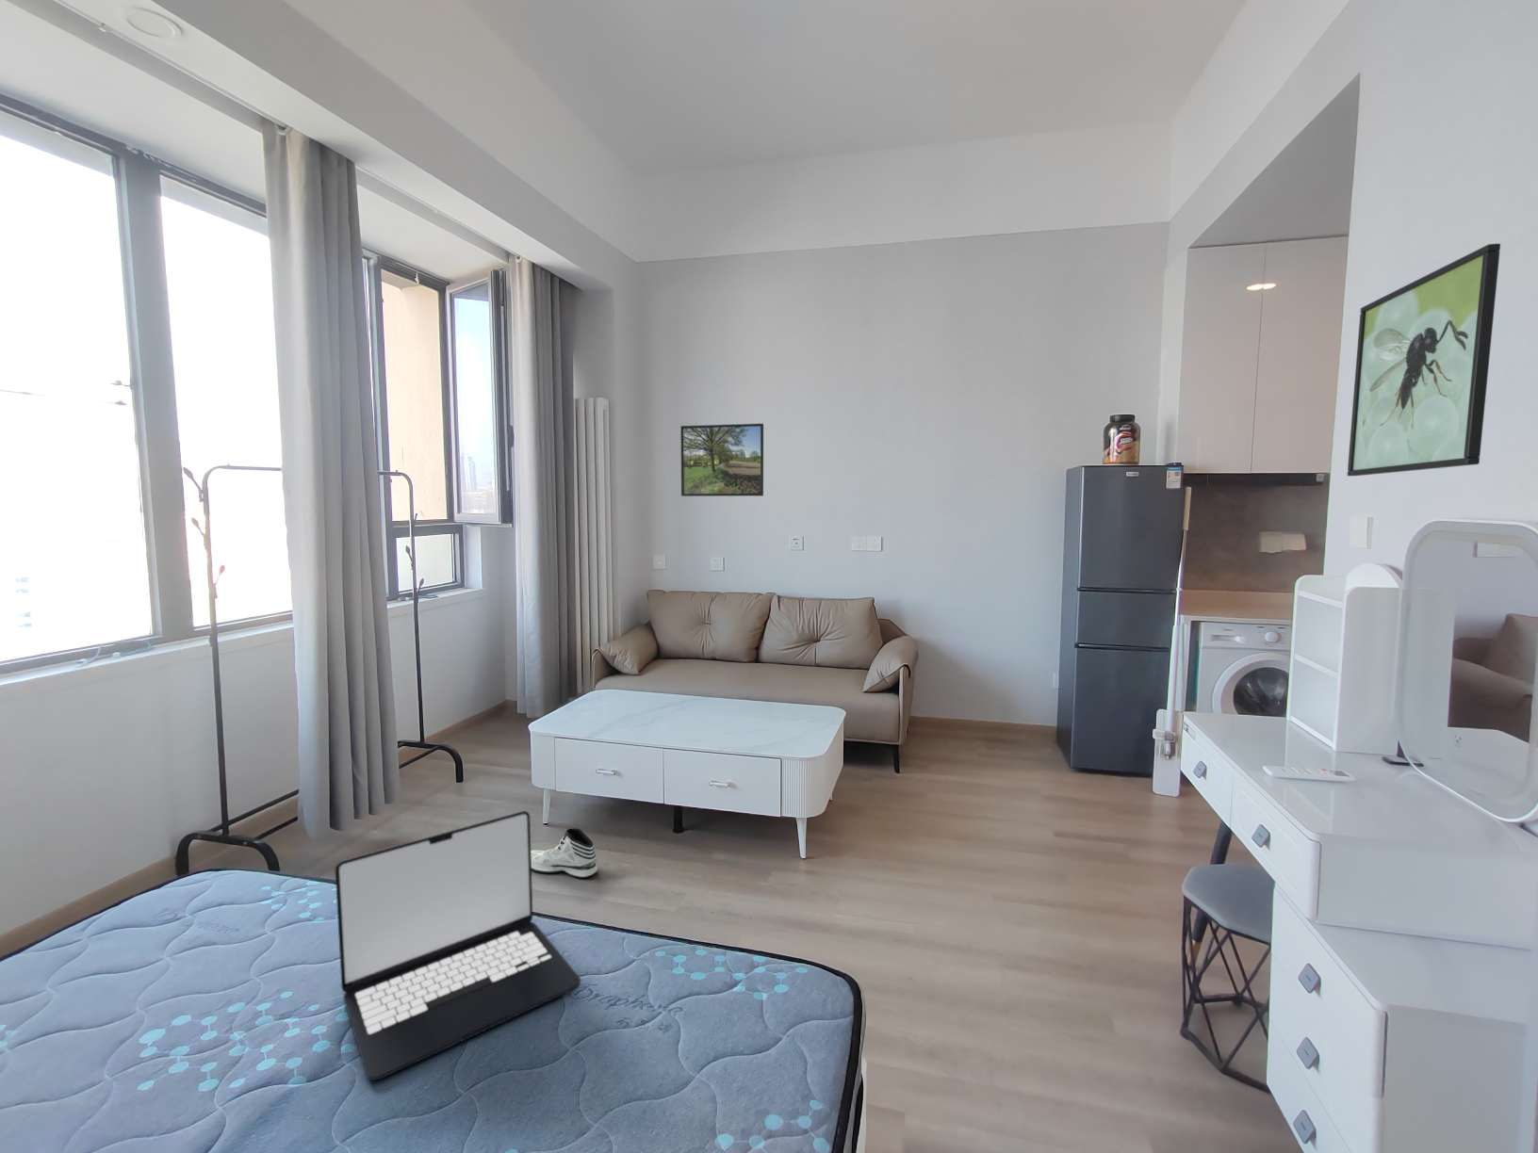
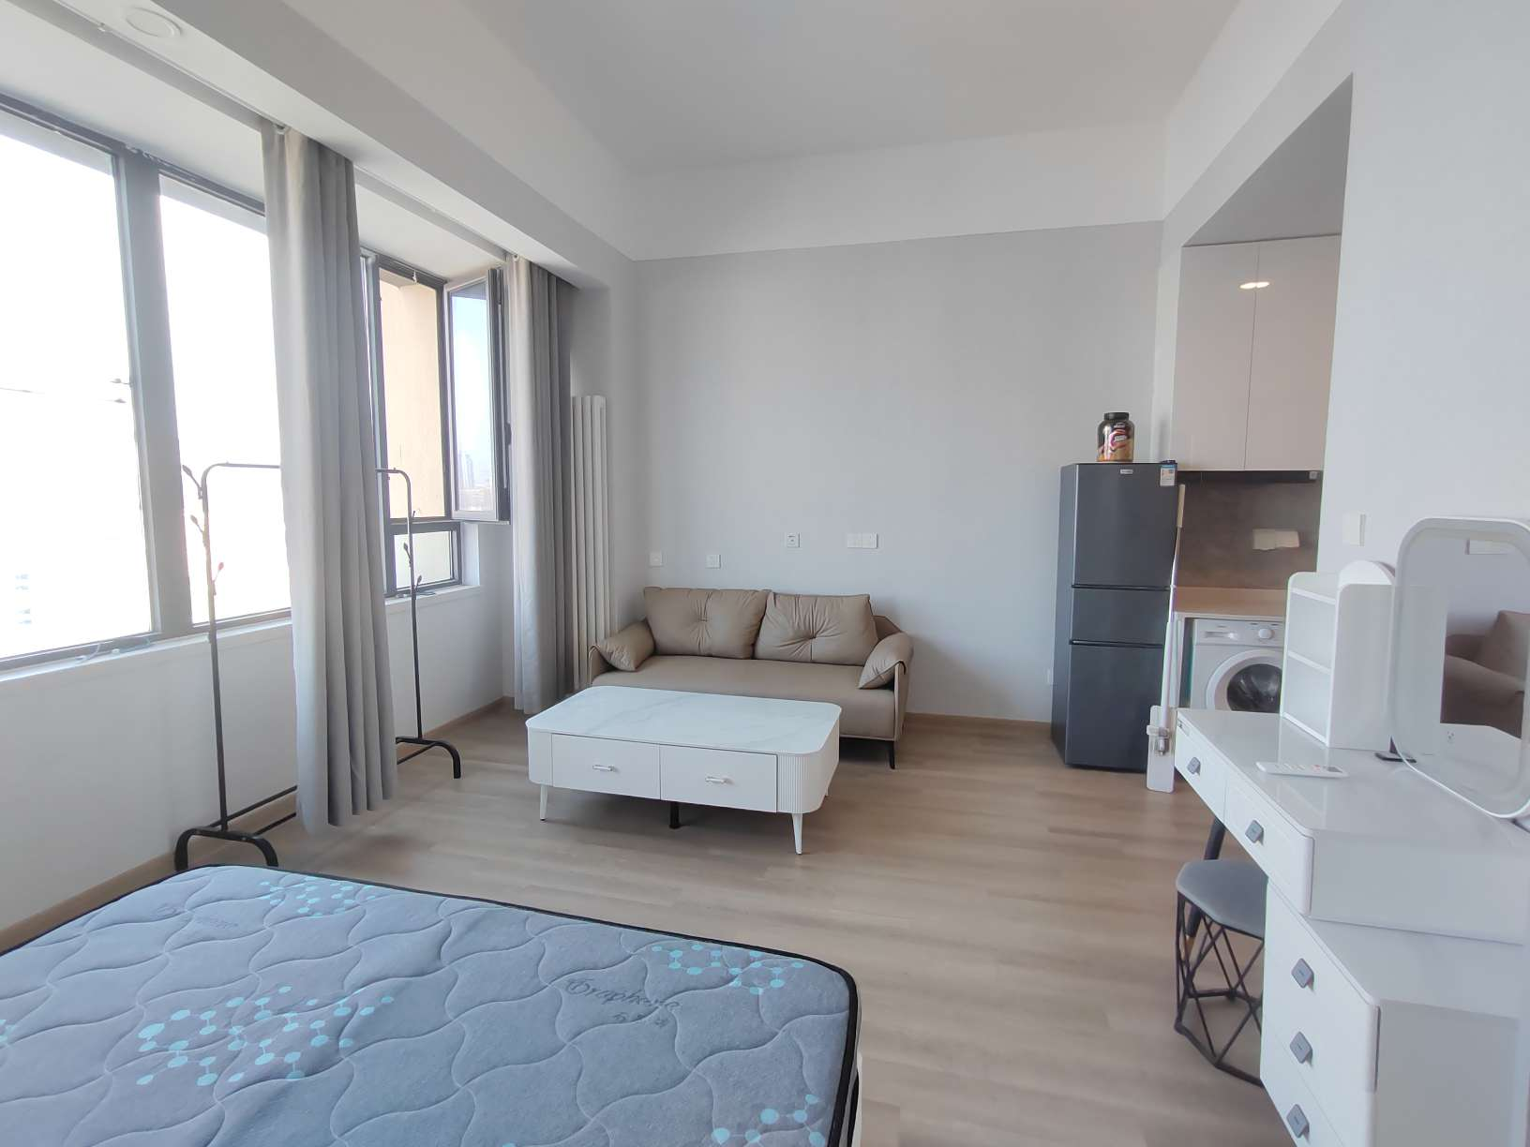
- sneaker (561, 847)
- laptop (461, 927)
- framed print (1412, 375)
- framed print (721, 460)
